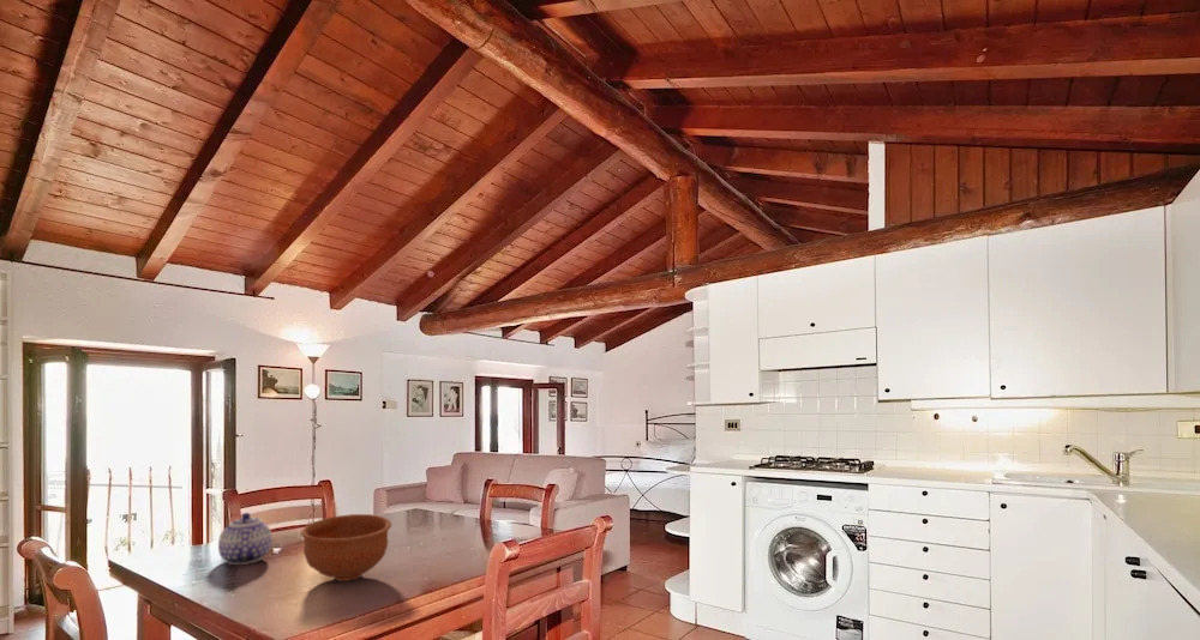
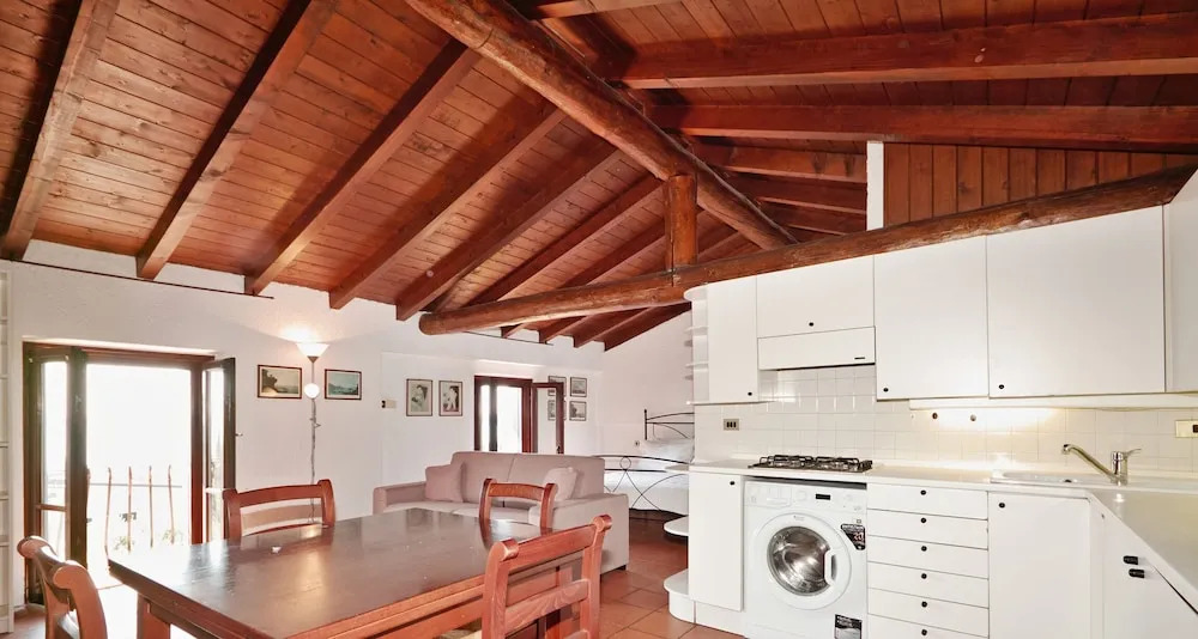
- bowl (347, 550)
- teapot (245, 536)
